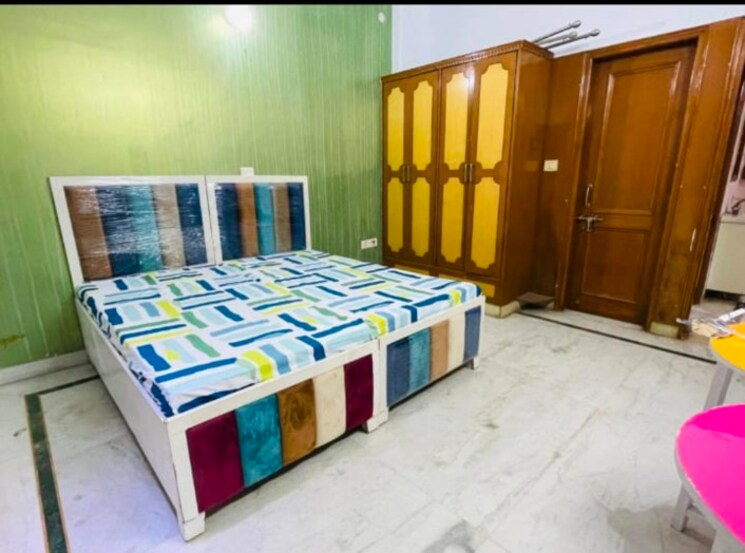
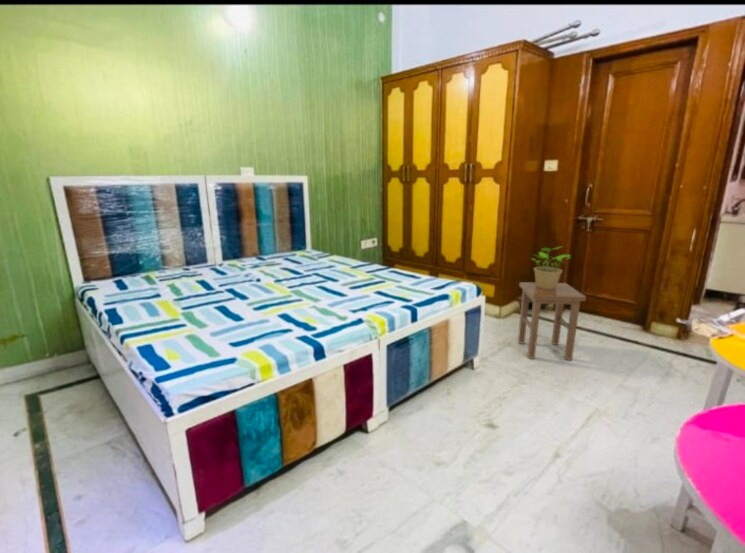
+ potted plant (546, 265)
+ stool (554, 320)
